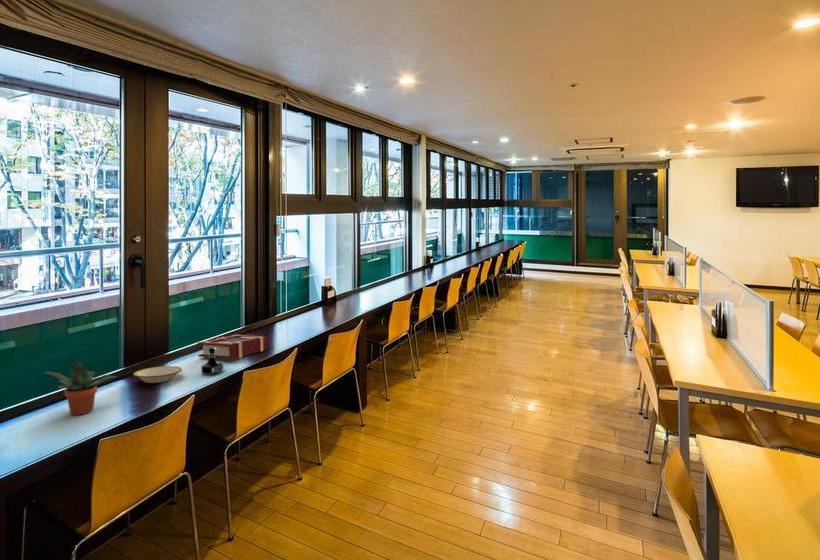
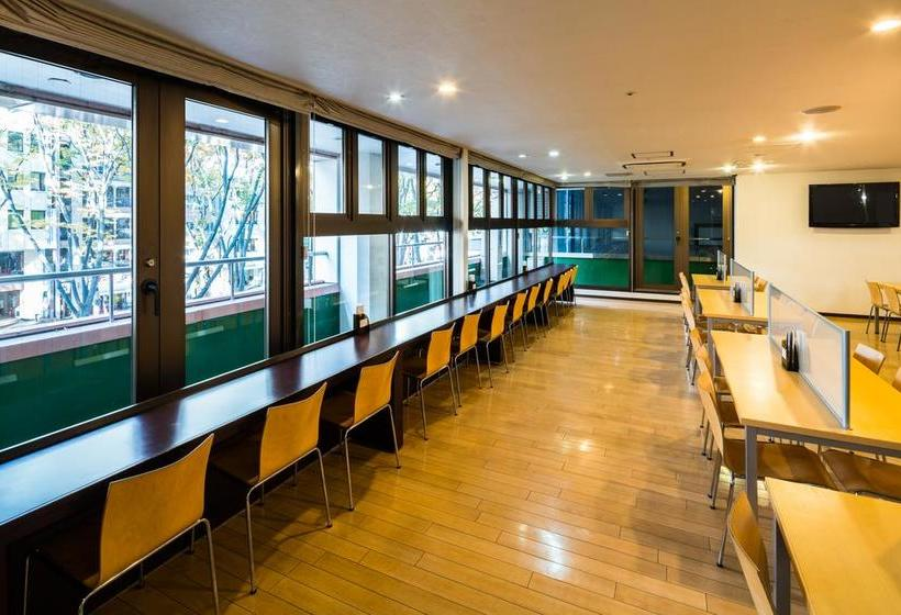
- bowl (158, 375)
- potted plant (81, 384)
- book (234, 345)
- tequila bottle (212, 360)
